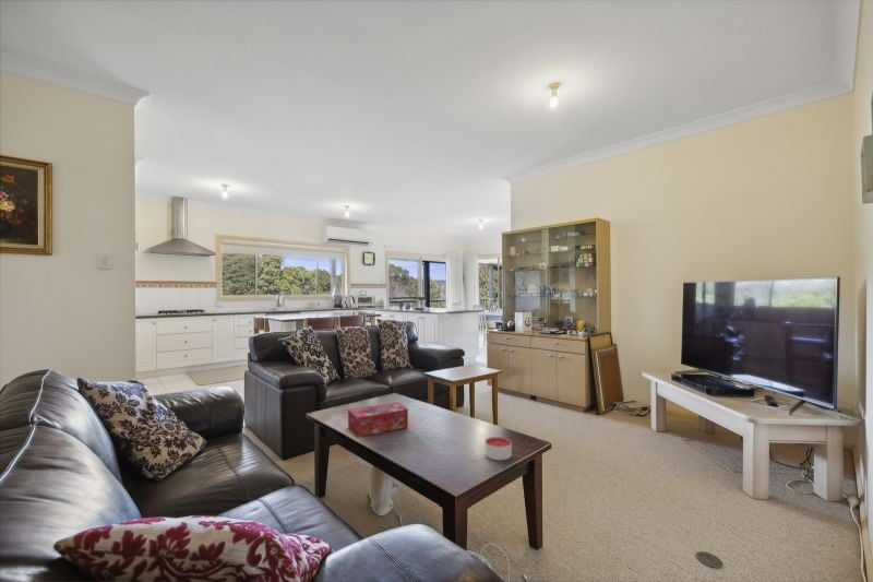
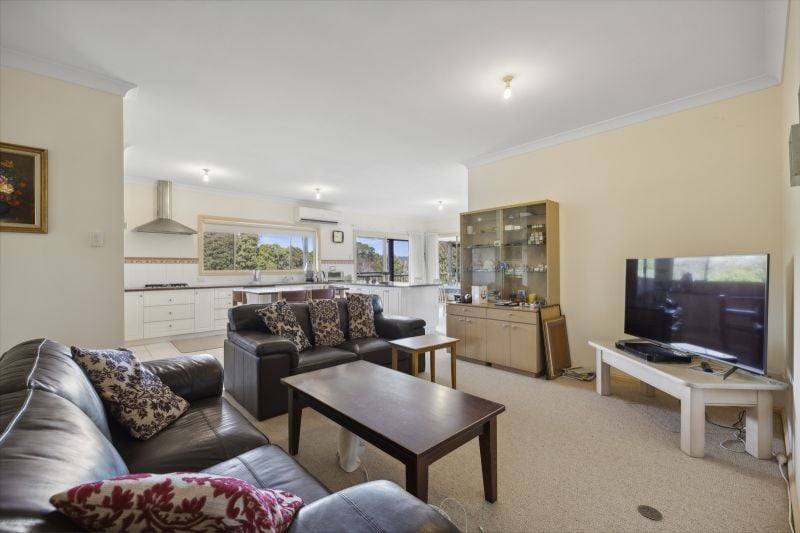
- candle (498, 447)
- tissue box (378, 418)
